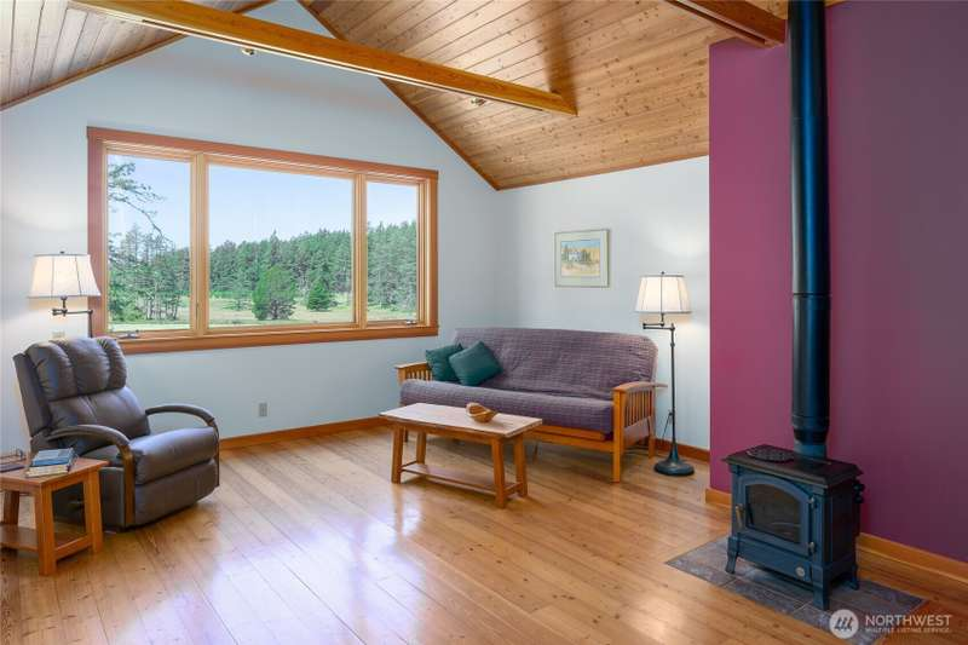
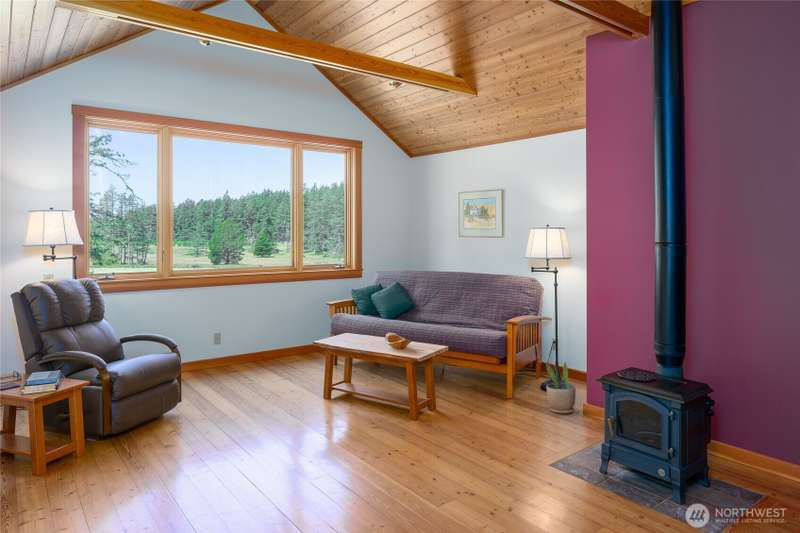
+ potted plant (560, 384)
